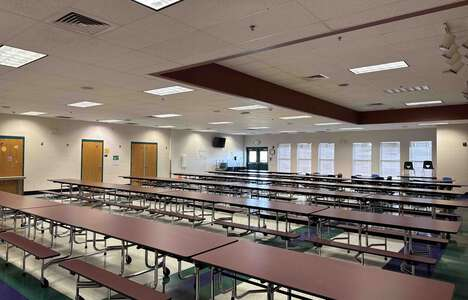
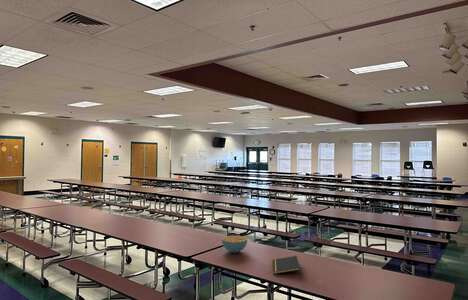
+ cereal bowl (234, 245)
+ notepad (285, 264)
